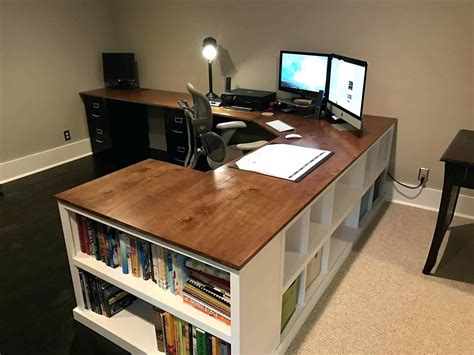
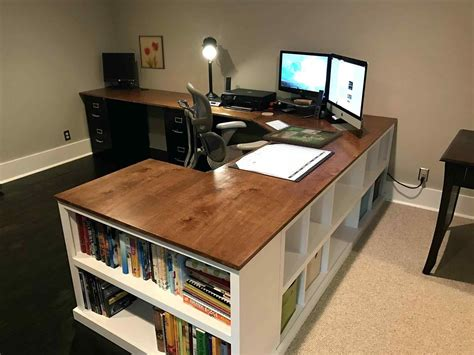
+ wall art (152, 52)
+ picture frame (303, 135)
